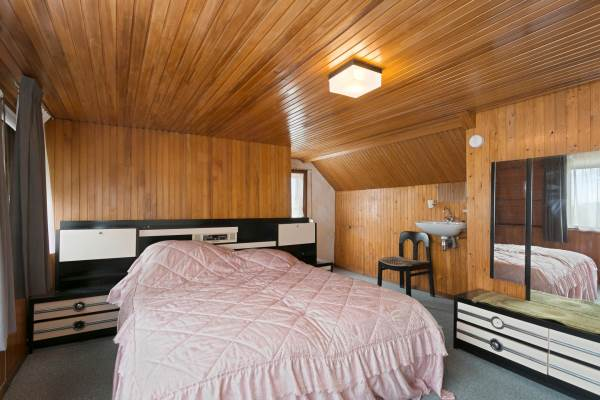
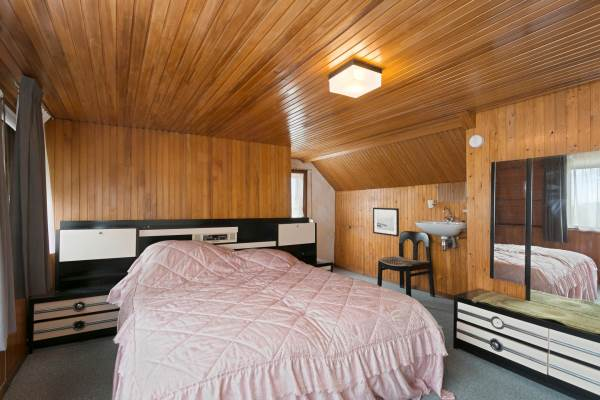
+ wall art (385, 221)
